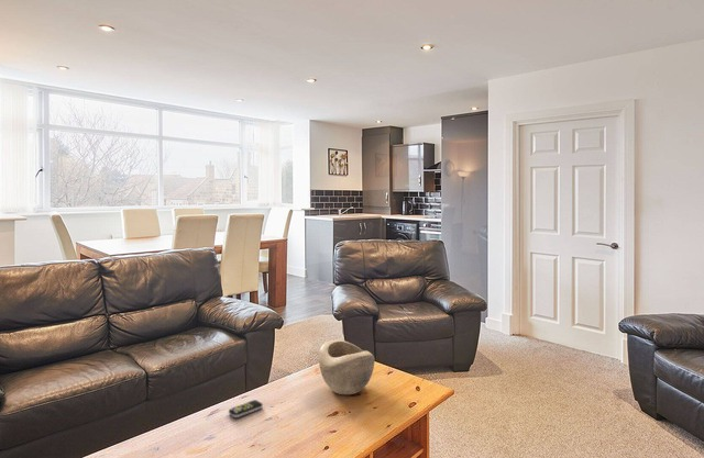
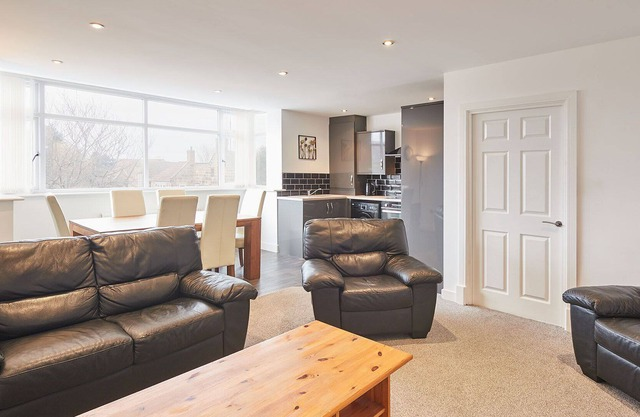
- decorative bowl (346, 367)
- remote control (245, 407)
